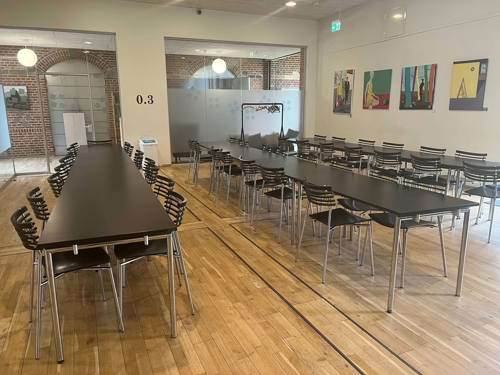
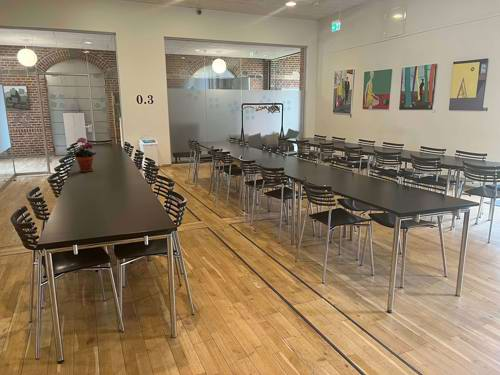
+ potted plant (84, 154)
